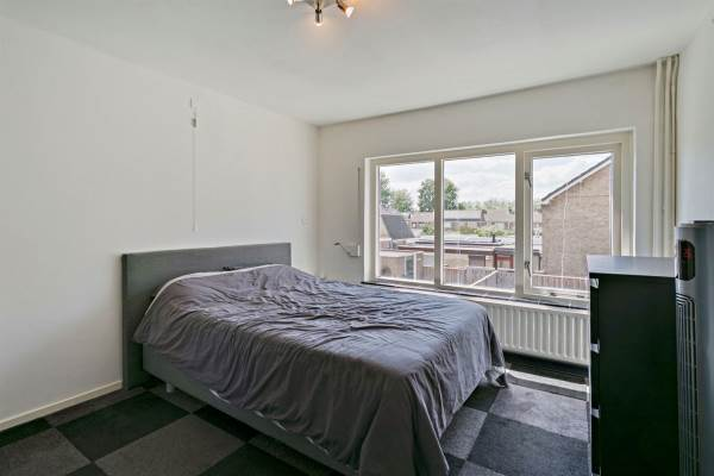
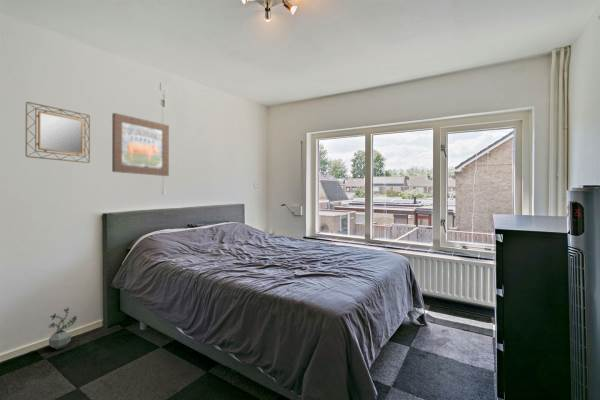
+ wall art (142, 146)
+ home mirror (60, 134)
+ potted plant (63, 327)
